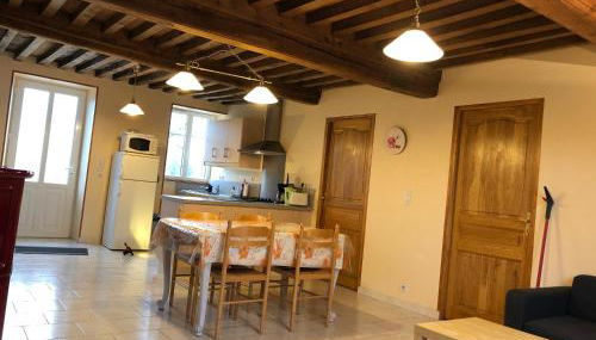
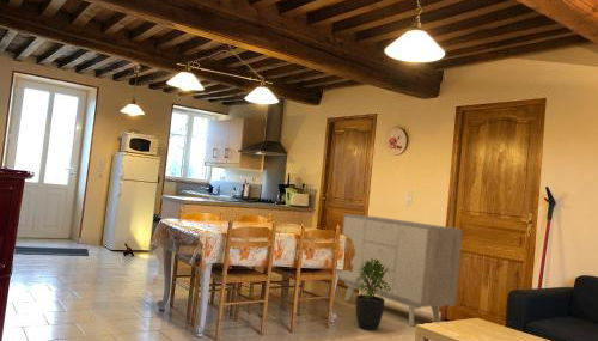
+ sideboard (393, 266)
+ potted plant (373, 292)
